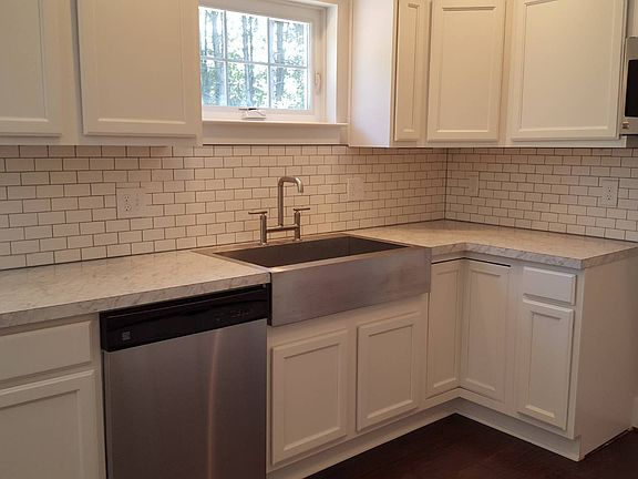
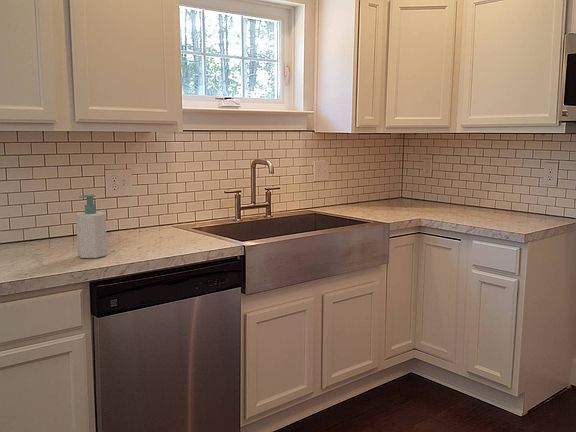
+ soap bottle (91, 225)
